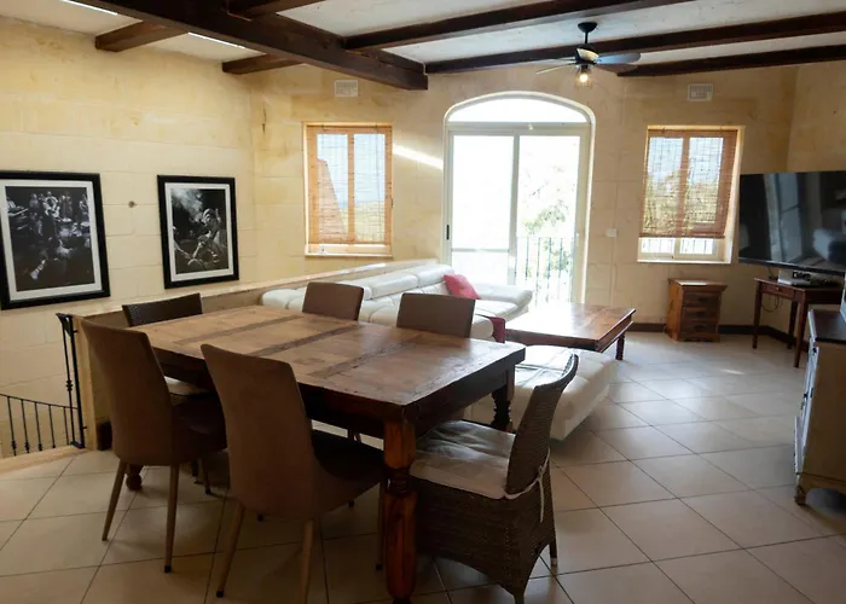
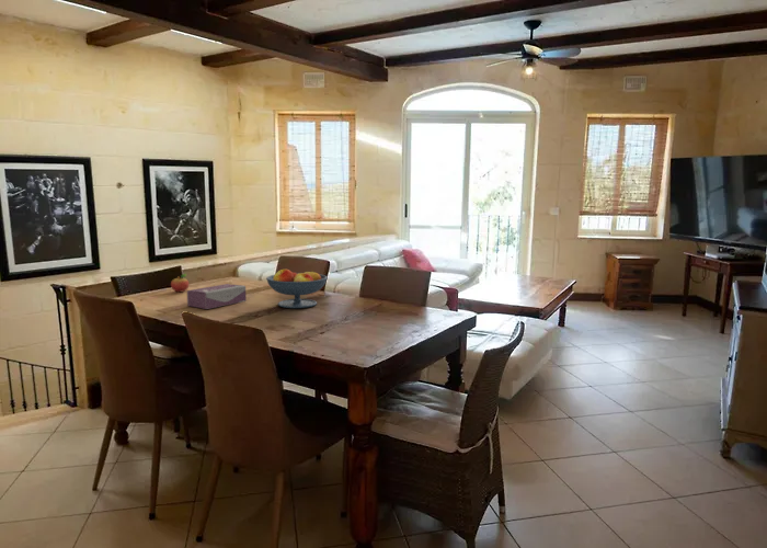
+ tissue box (217, 295)
+ fruit (180, 283)
+ fruit bowl (297, 285)
